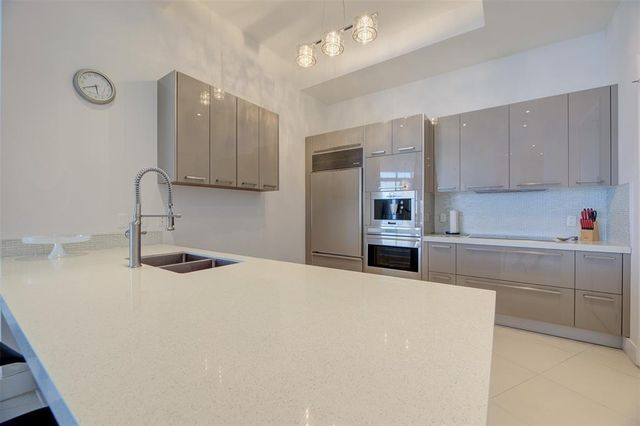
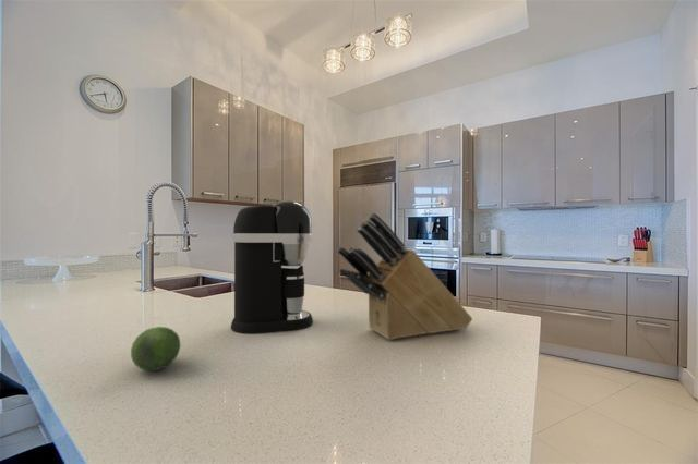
+ knife block (405, 272)
+ fruit (153, 346)
+ coffee maker (273, 262)
